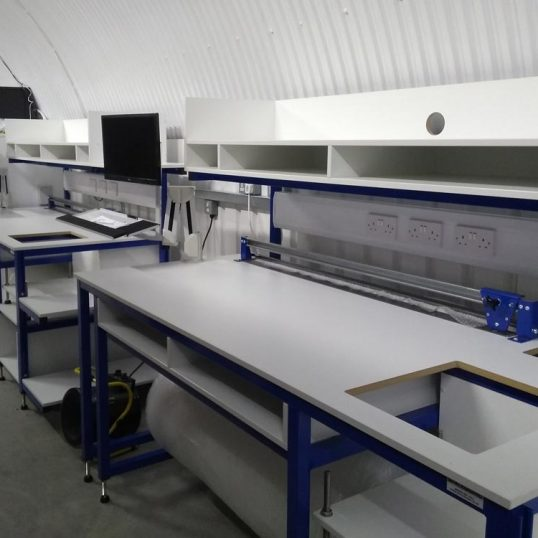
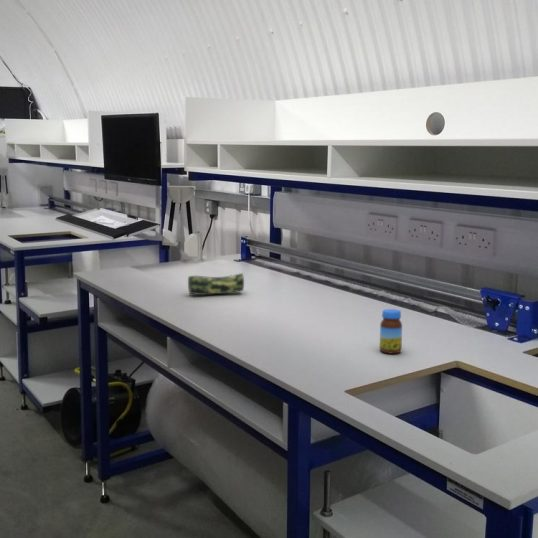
+ pencil case (217, 284)
+ jar (391, 330)
